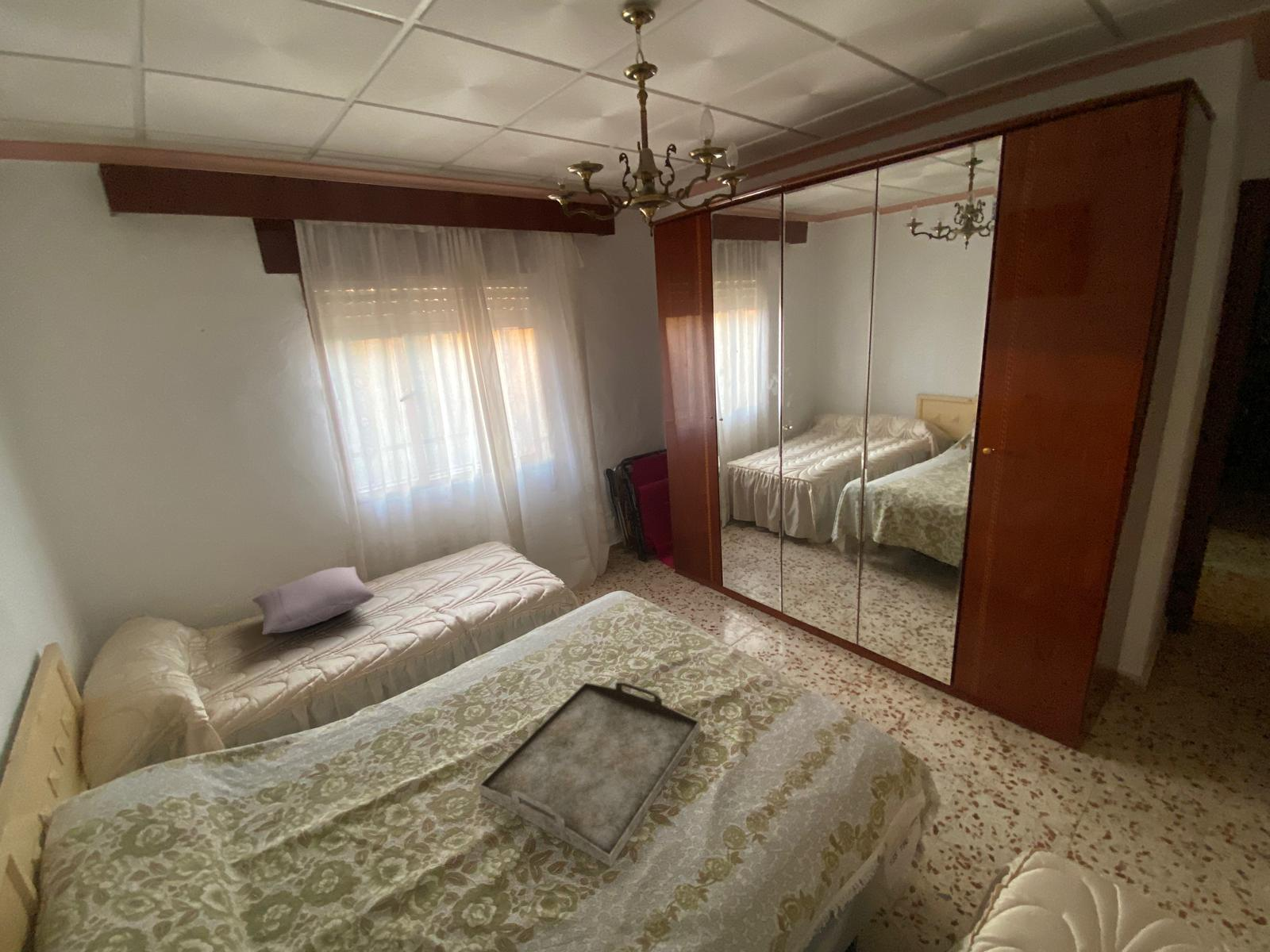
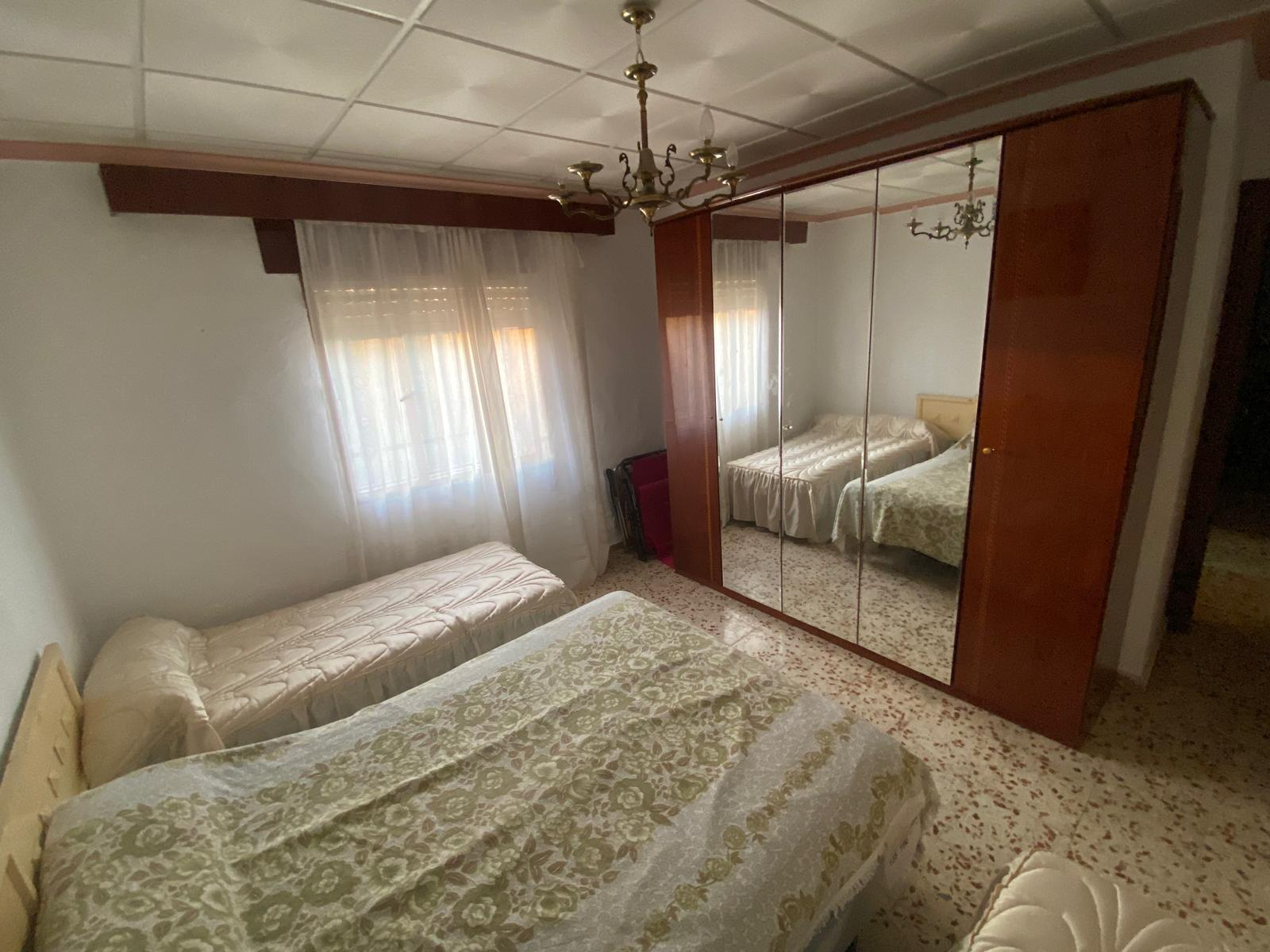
- pillow (314, 598)
- serving tray (595, 747)
